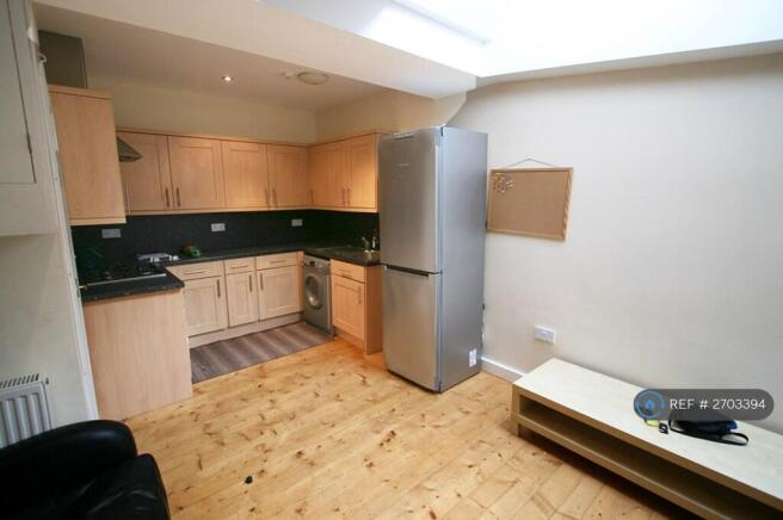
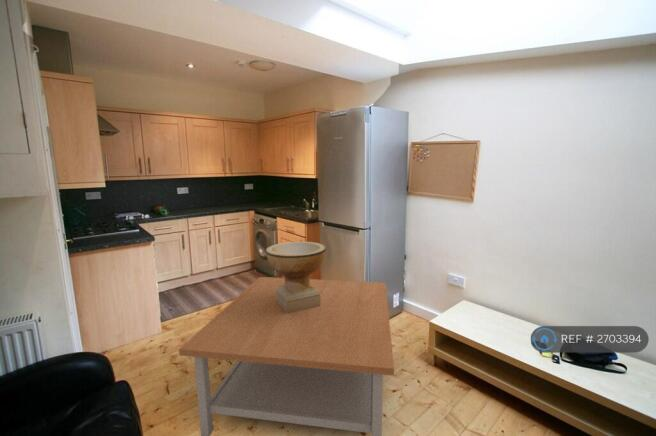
+ coffee table (306, 346)
+ decorative bowl (296, 275)
